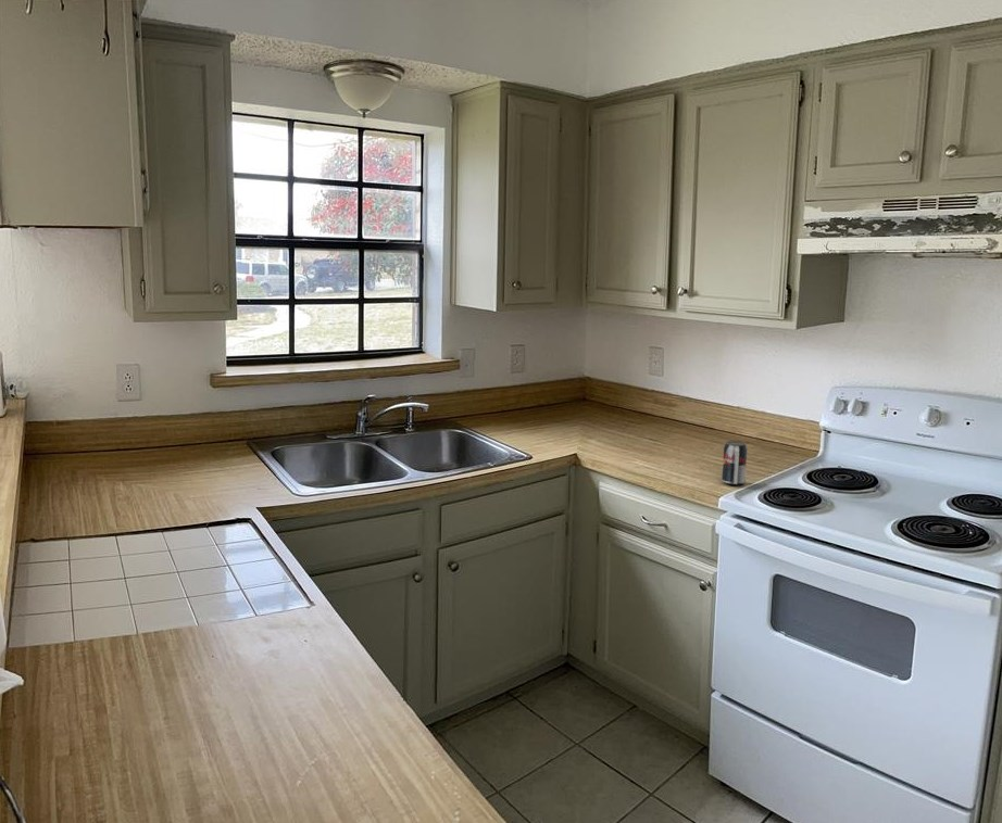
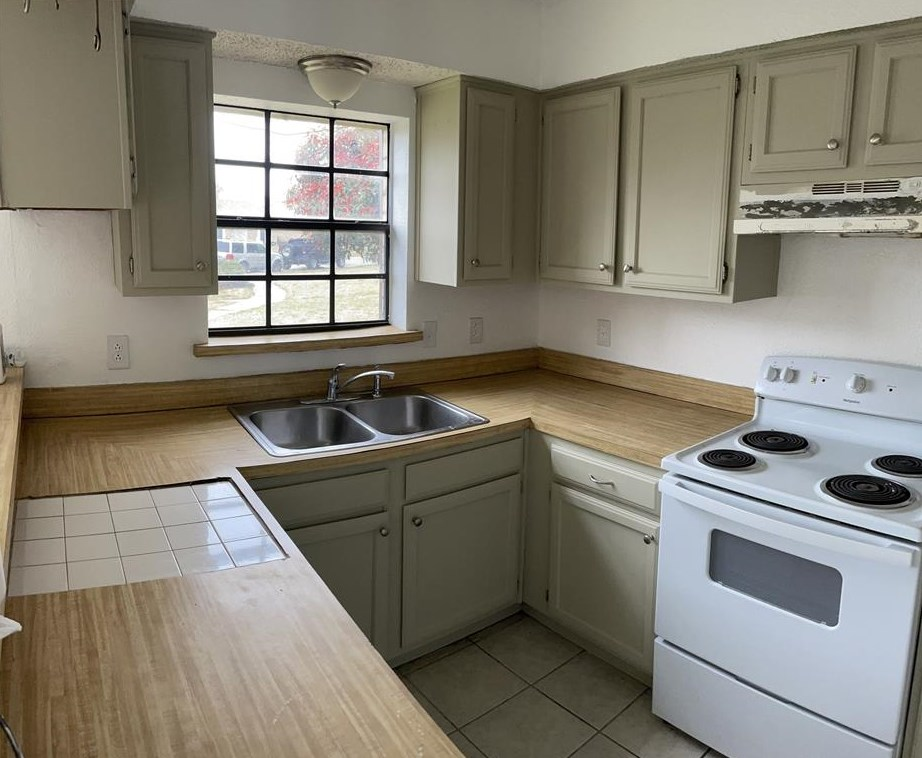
- beverage can (734, 463)
